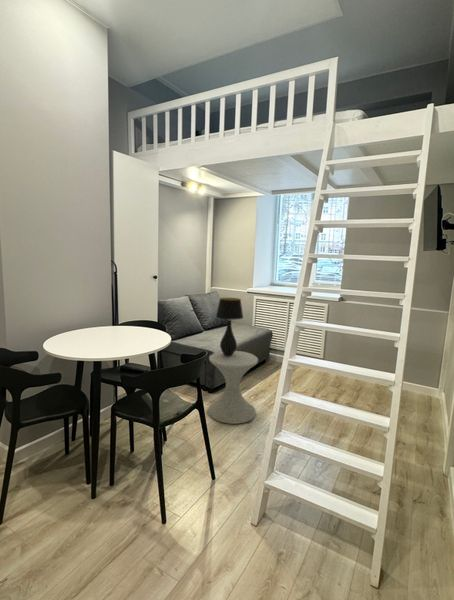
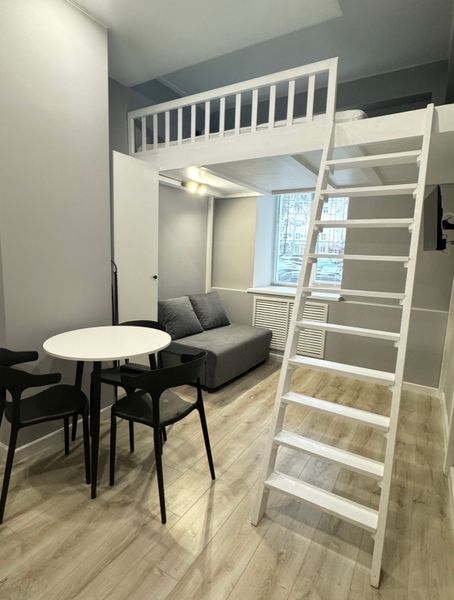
- table lamp (229, 327)
- side table (232, 384)
